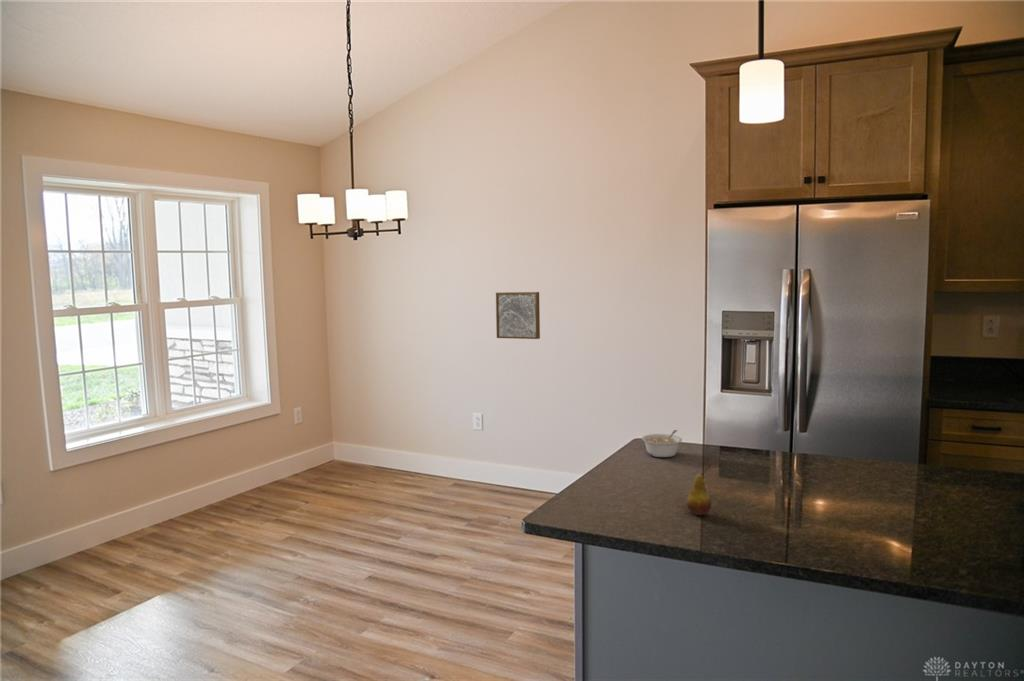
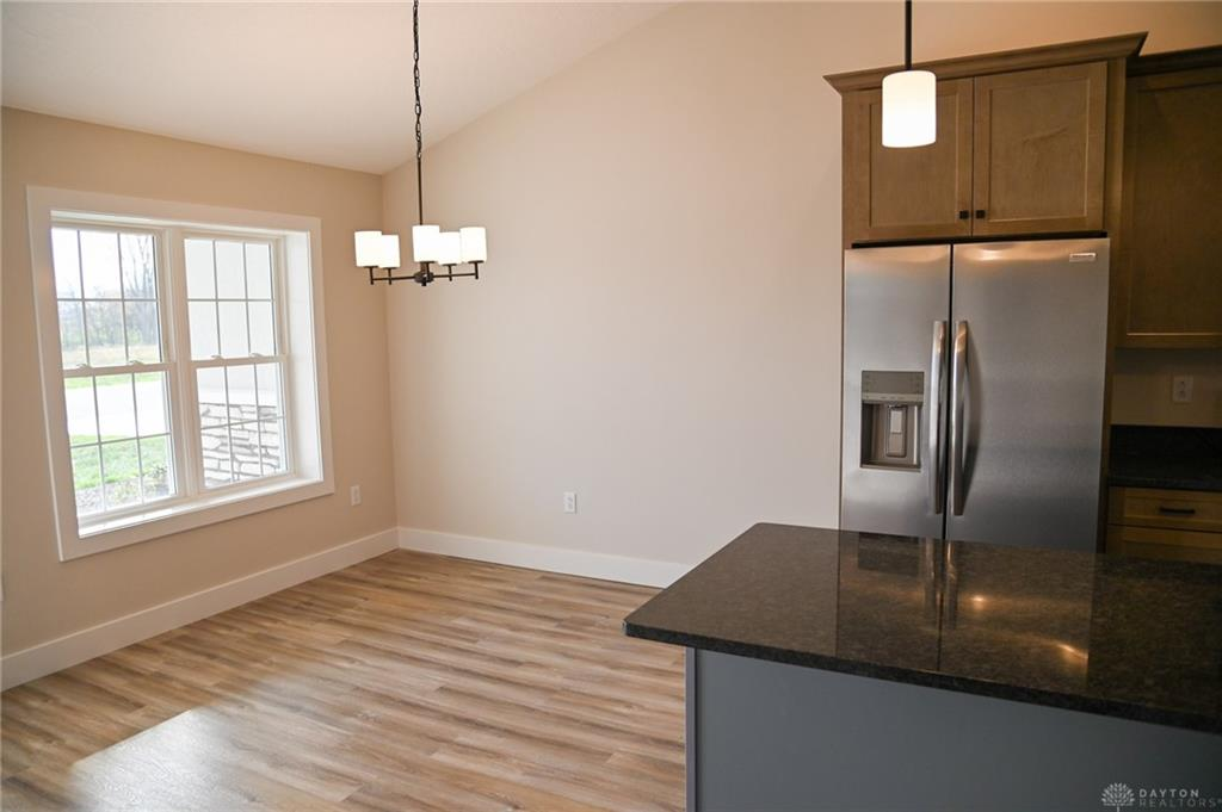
- fruit (698, 488)
- legume (661, 444)
- wall art (517, 315)
